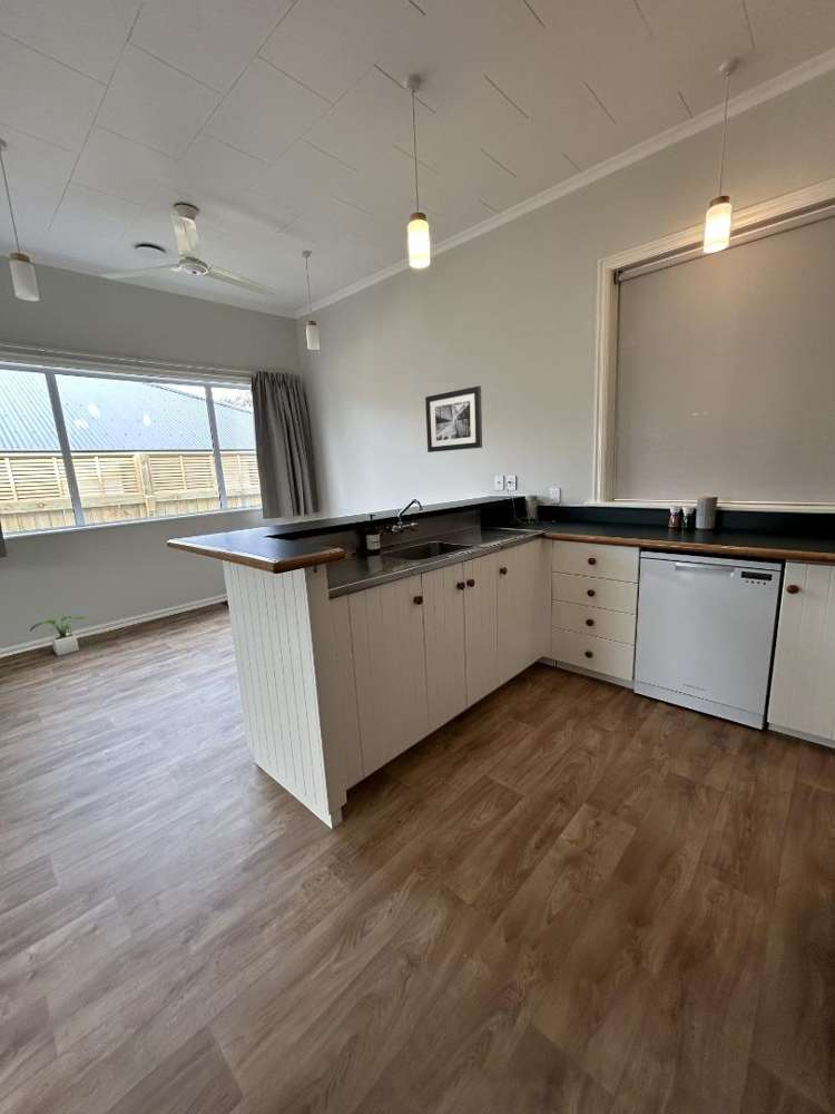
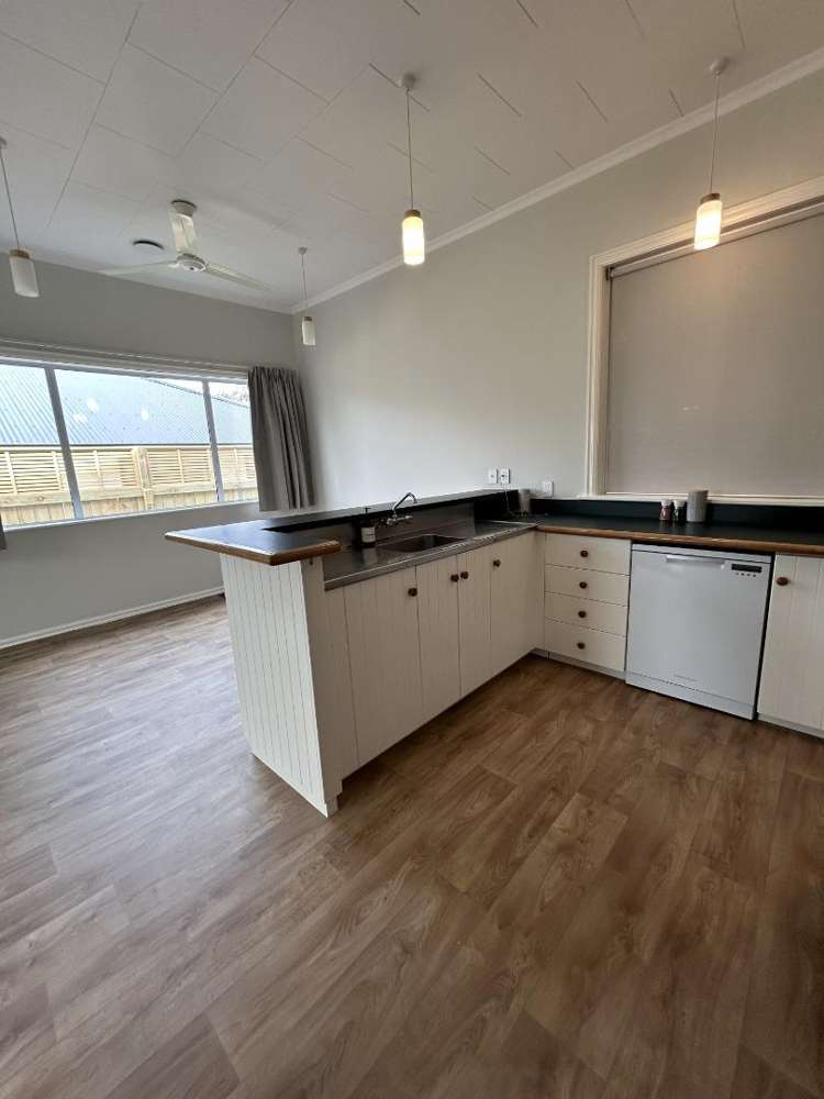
- wall art (452, 421)
- potted plant (59, 635)
